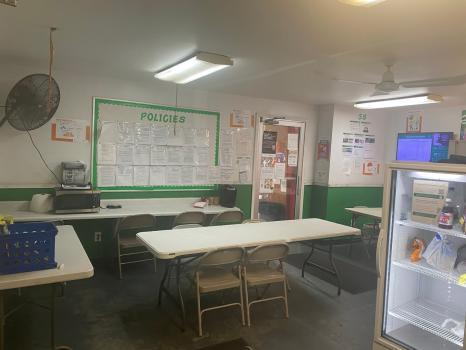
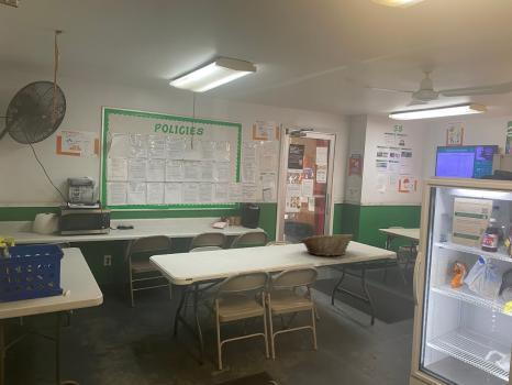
+ fruit basket (327, 242)
